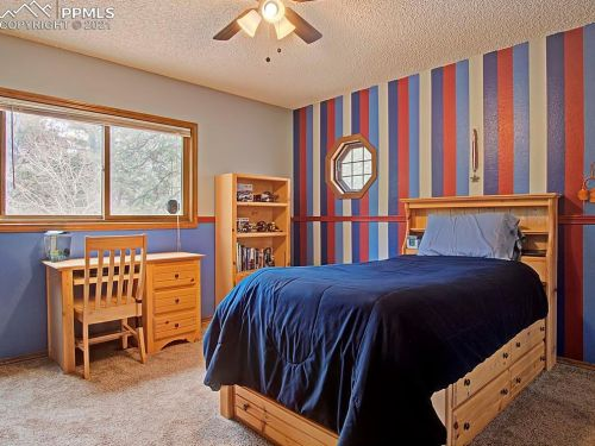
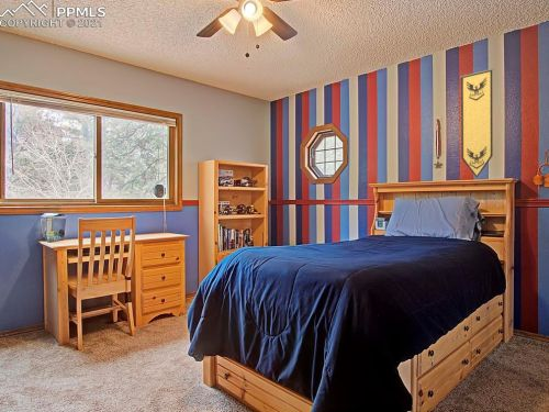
+ pennant (477, 125)
